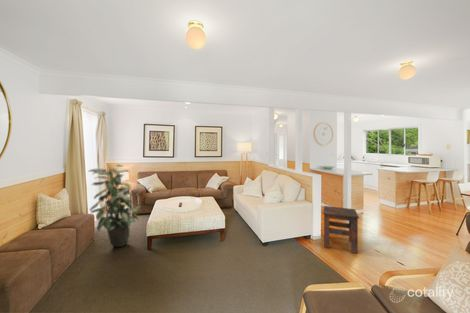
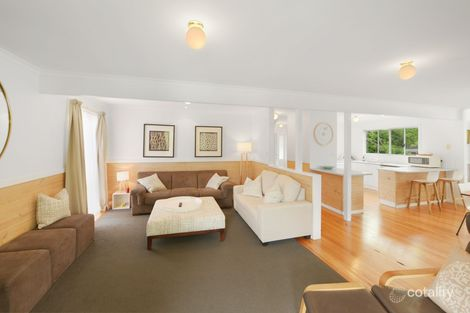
- side table (339, 226)
- indoor plant (115, 205)
